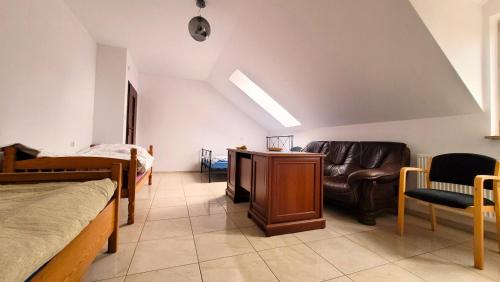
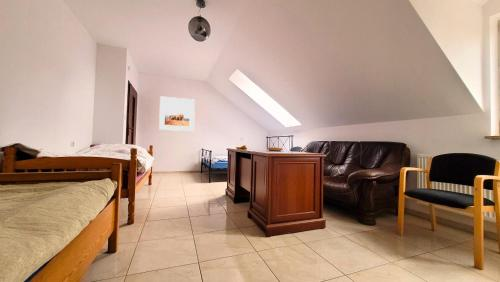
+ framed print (177, 114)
